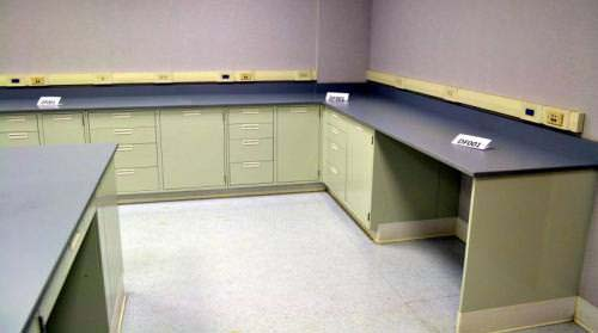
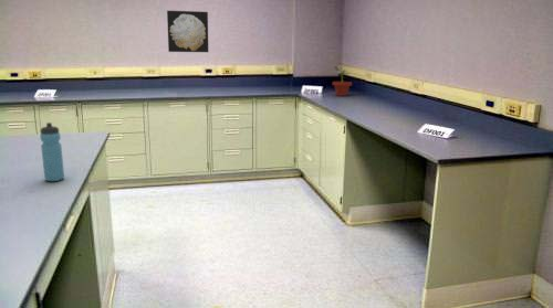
+ wall art (188, 31)
+ water bottle (51, 151)
+ potted plant (342, 79)
